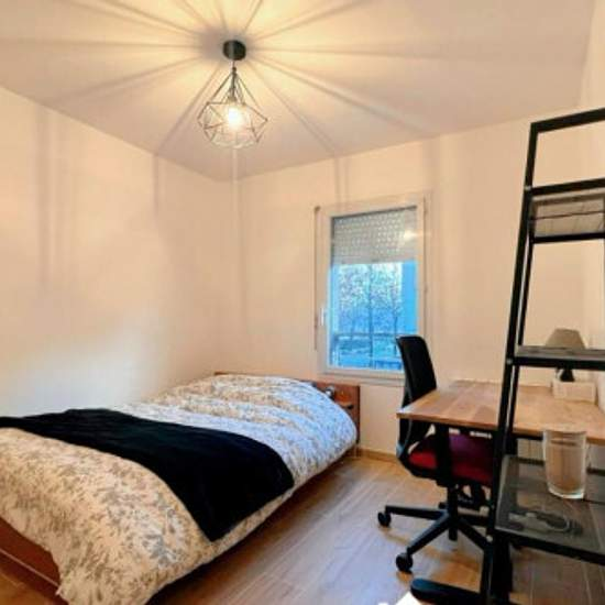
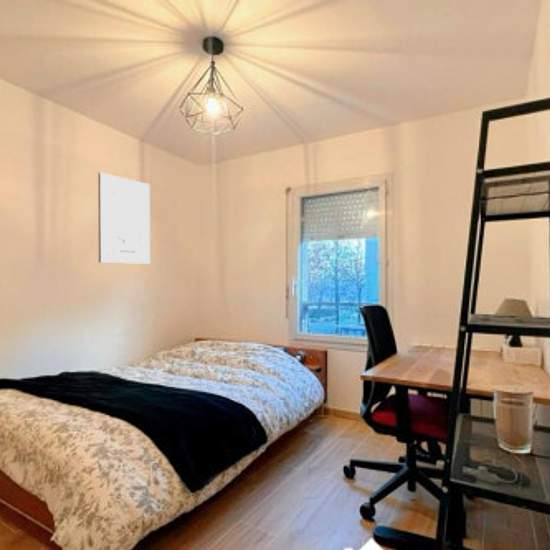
+ wall art (125, 221)
